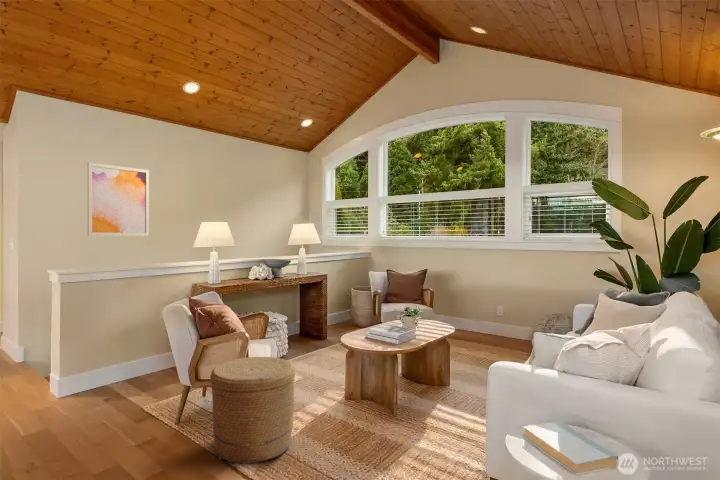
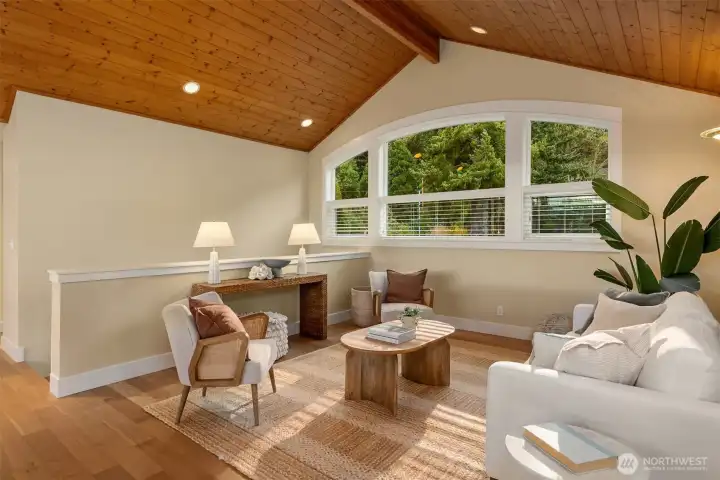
- basket (253, 406)
- wall art (119, 201)
